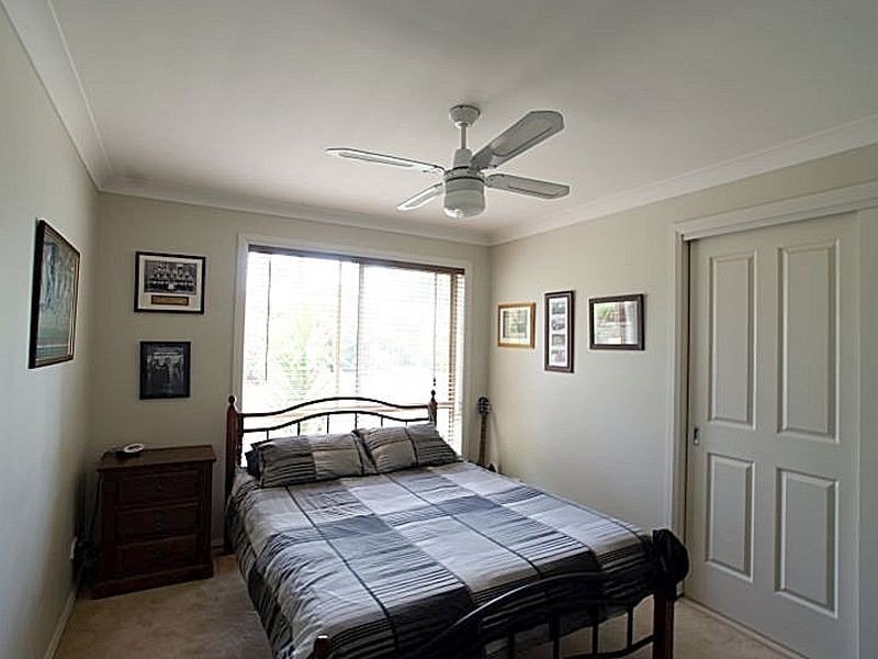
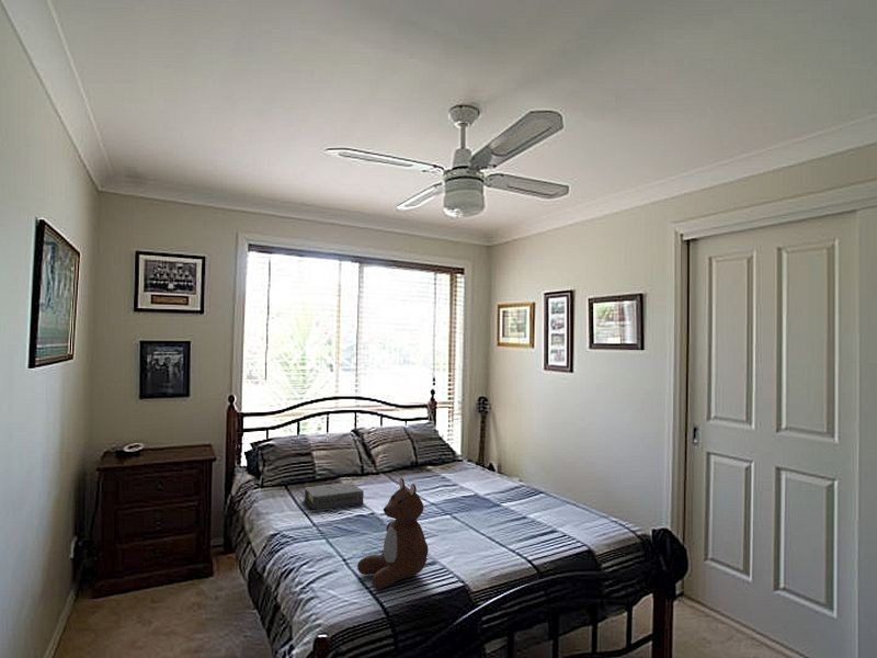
+ book (333, 495)
+ teddy bear (394, 529)
